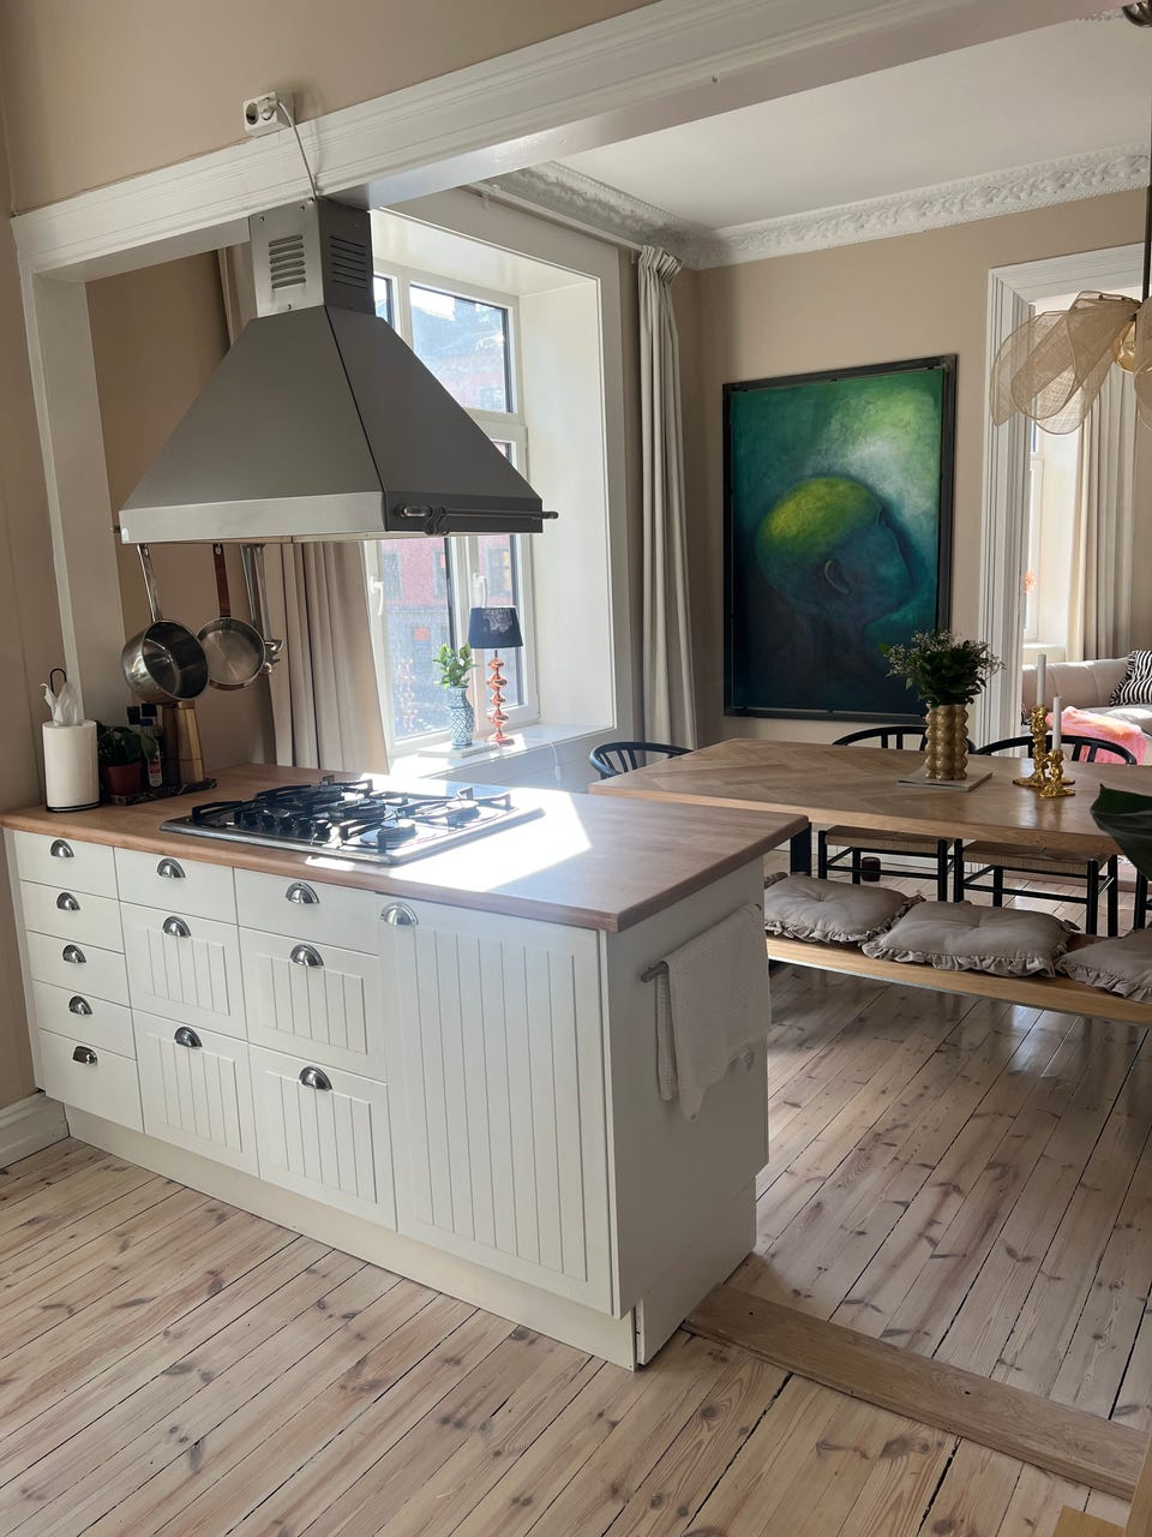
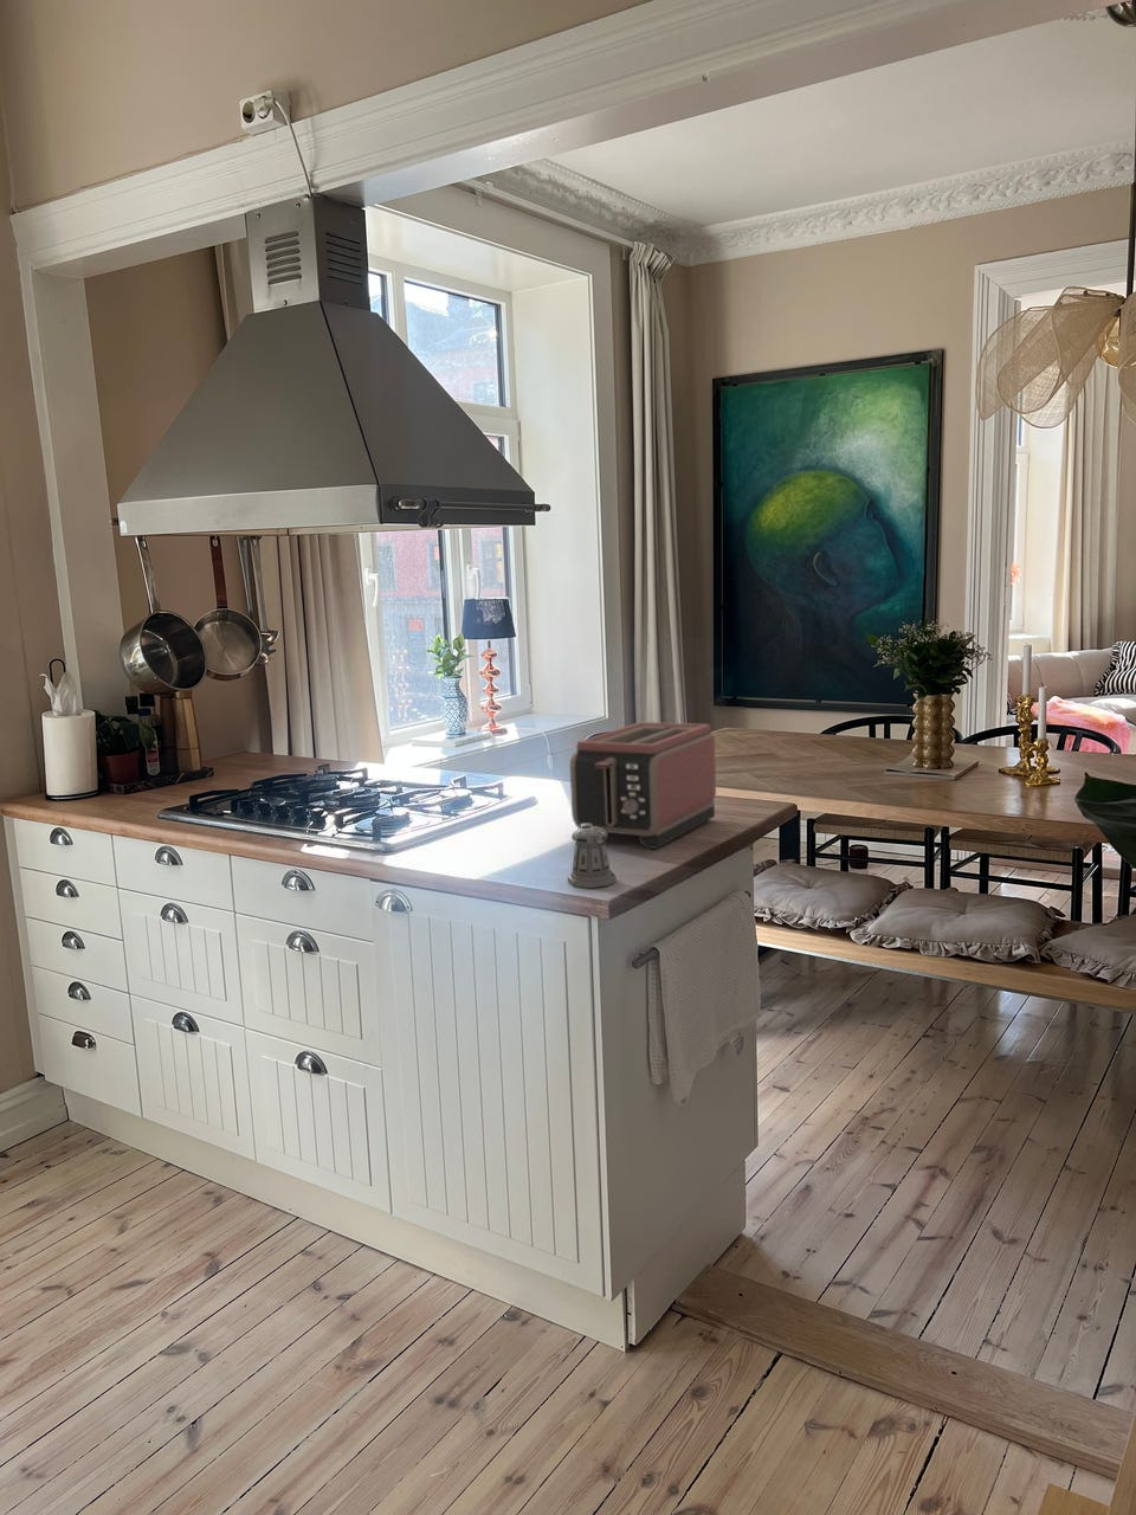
+ toaster (642, 783)
+ pepper shaker (591, 854)
